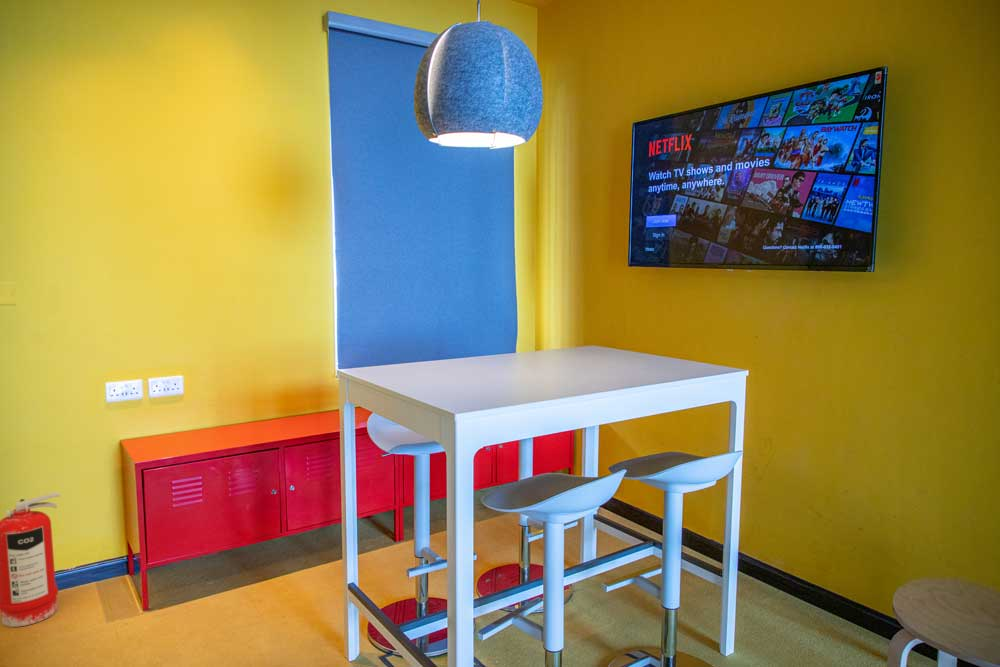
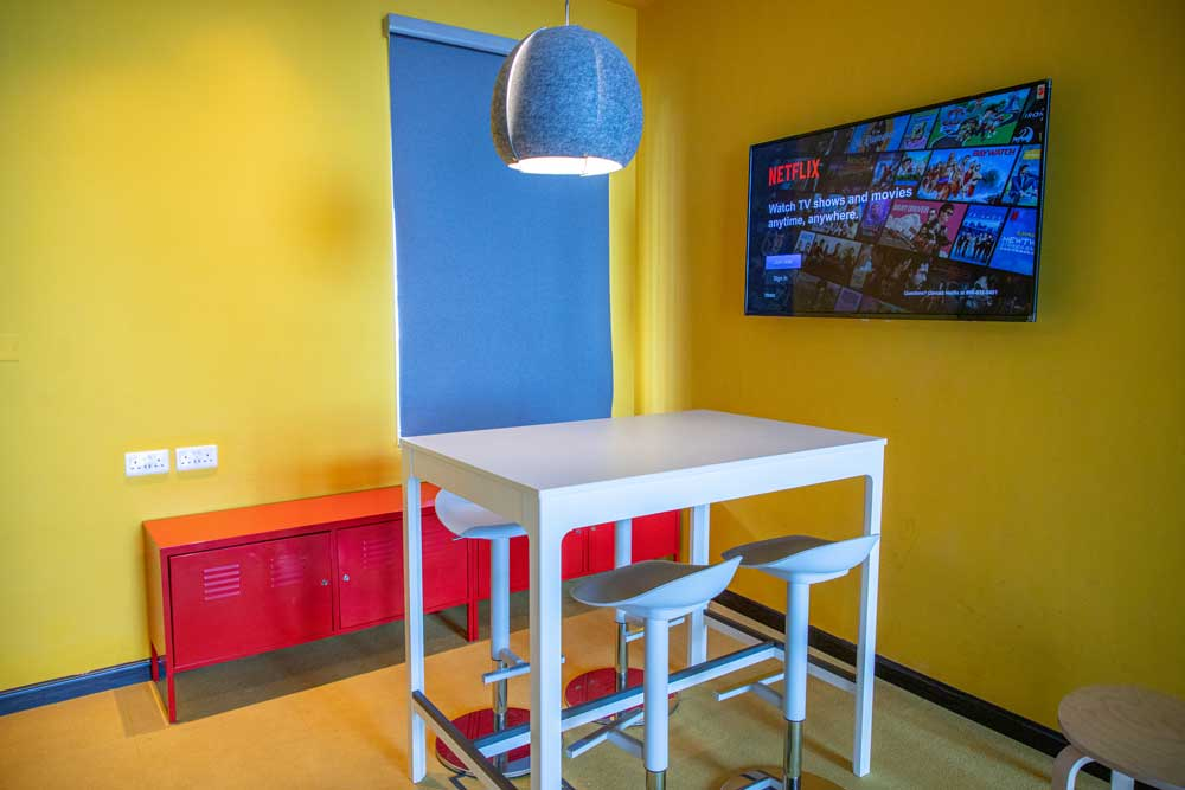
- fire extinguisher (30, 553)
